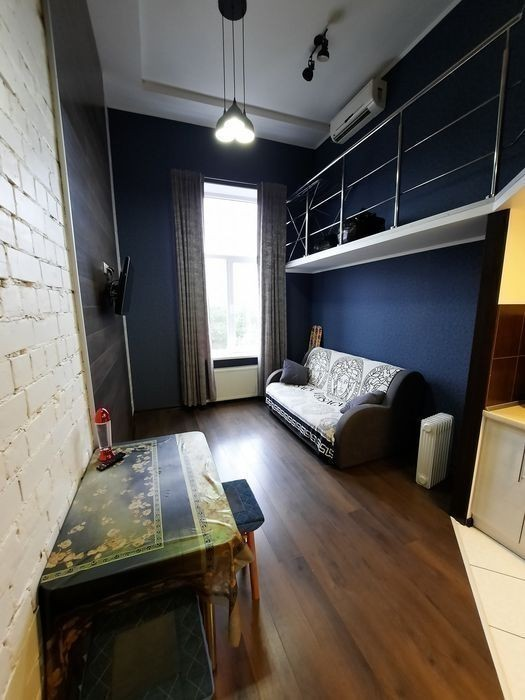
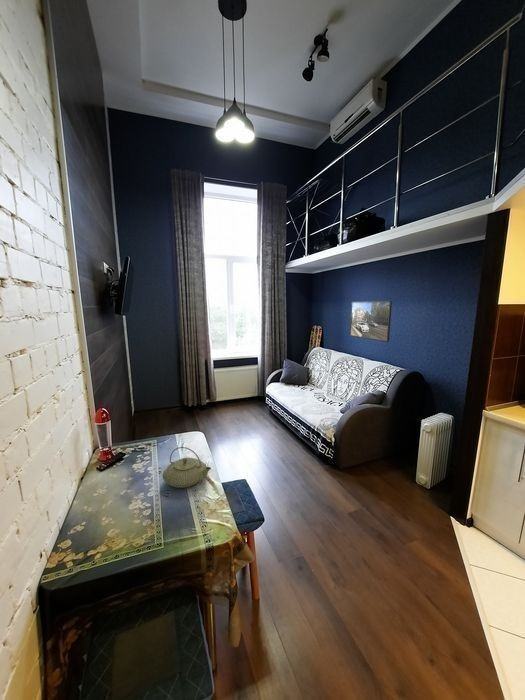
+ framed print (368, 320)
+ teapot (187, 463)
